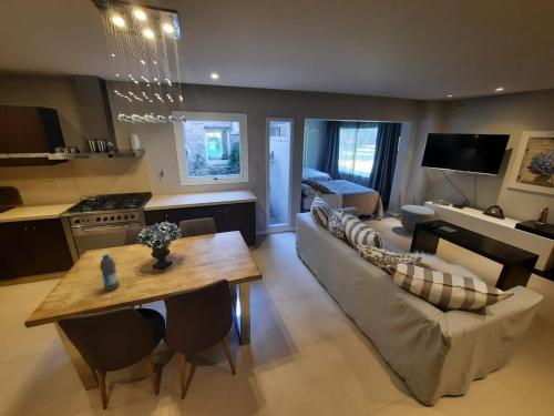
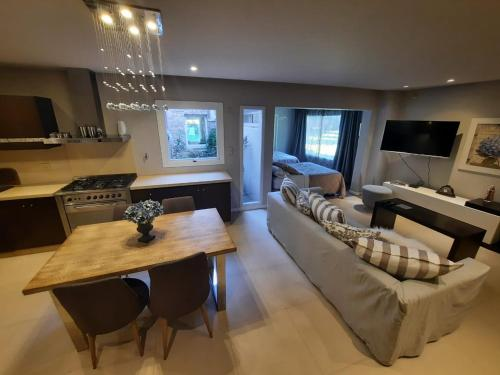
- water bottle (109, 271)
